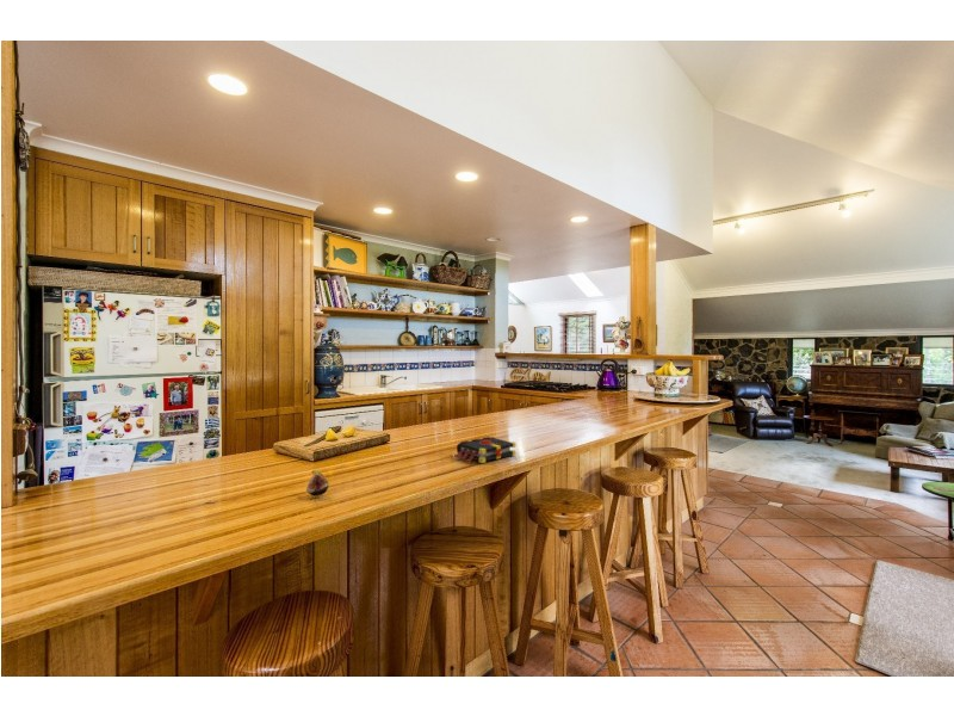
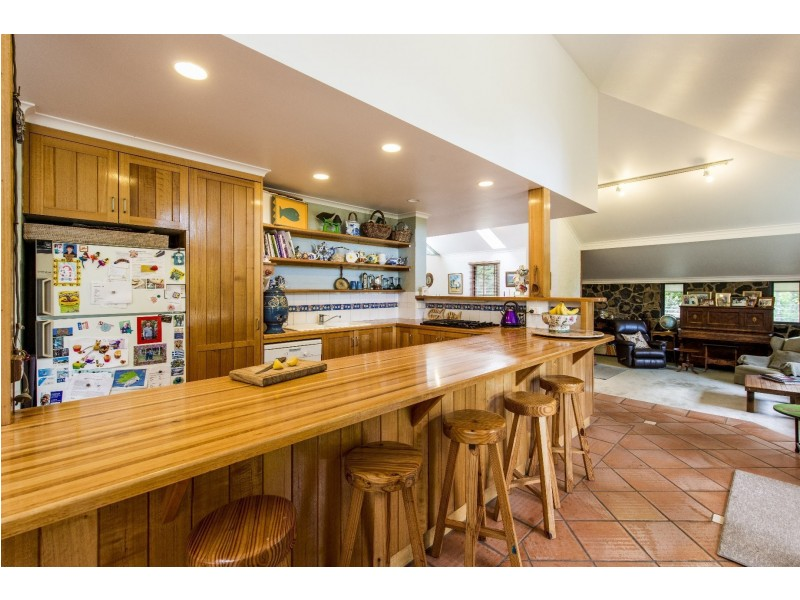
- fruit (314, 483)
- book (482, 448)
